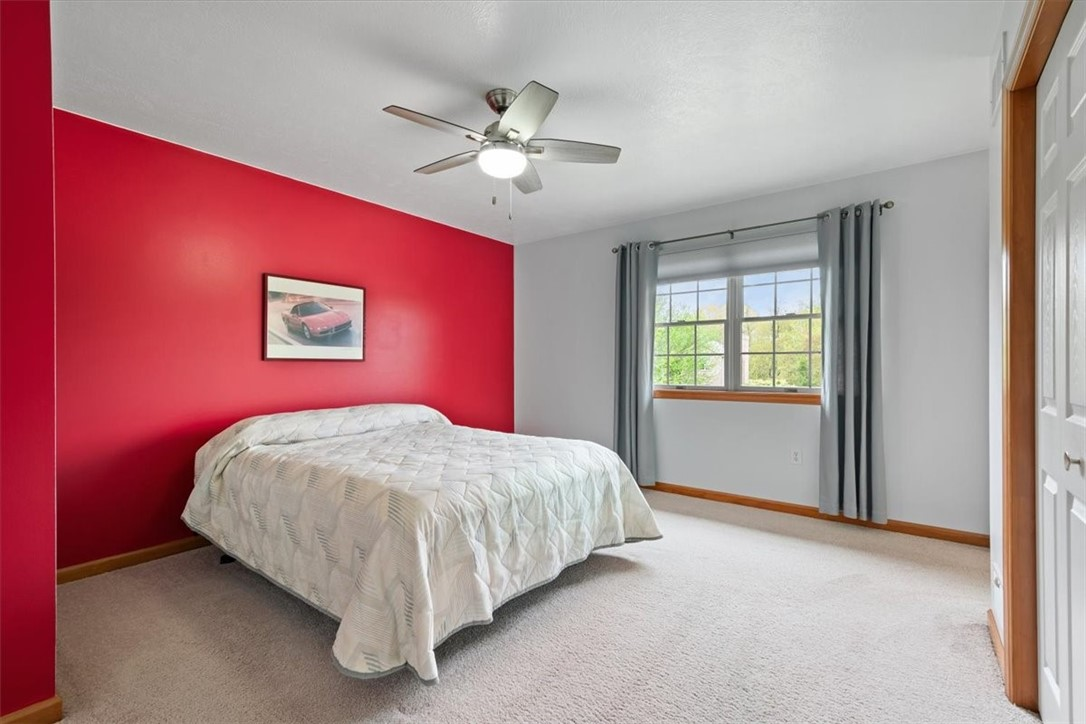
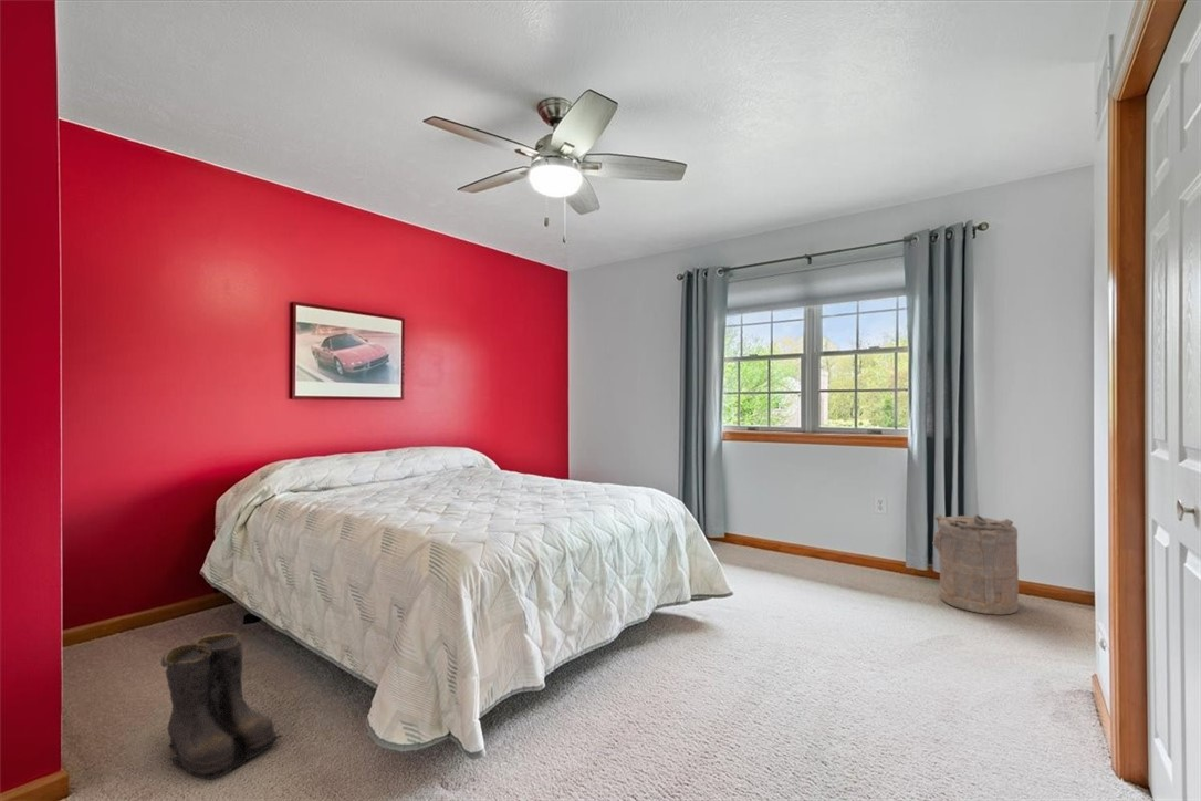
+ boots (217, 698)
+ laundry hamper (973, 558)
